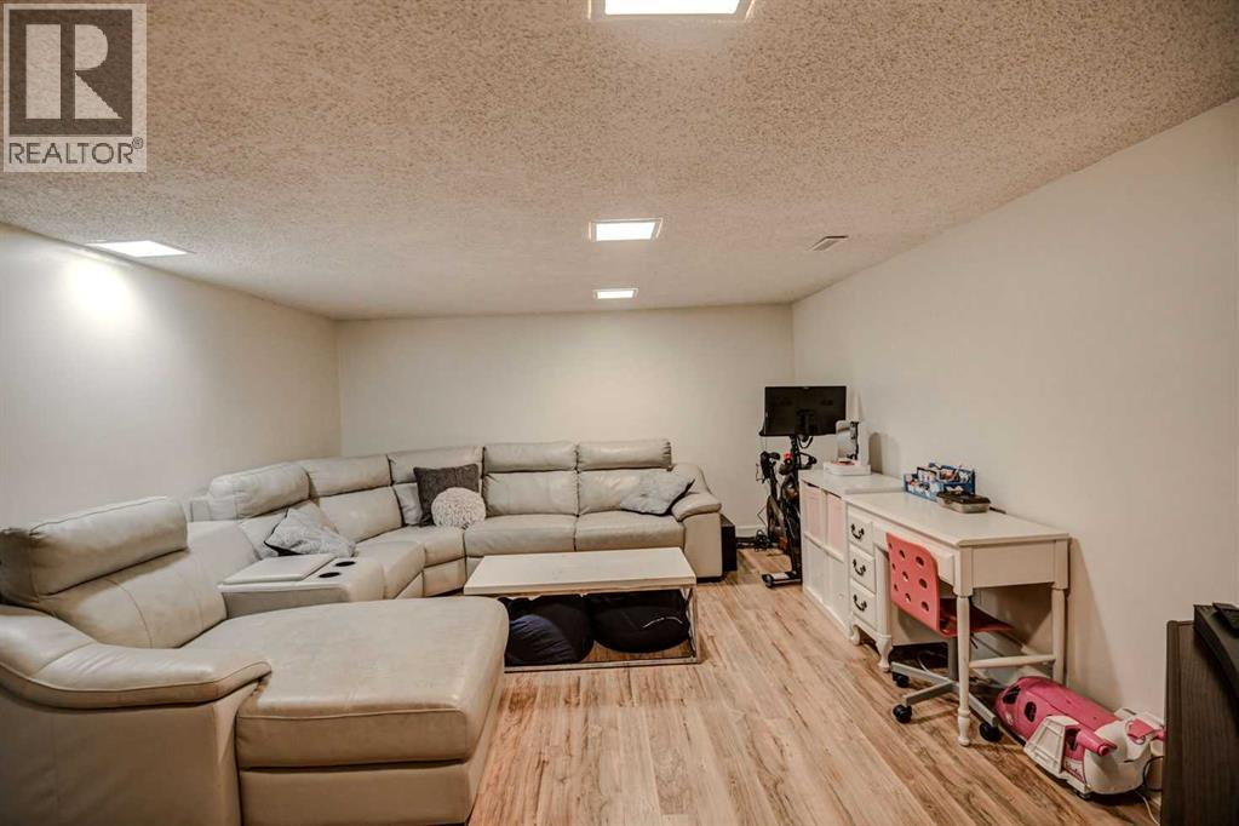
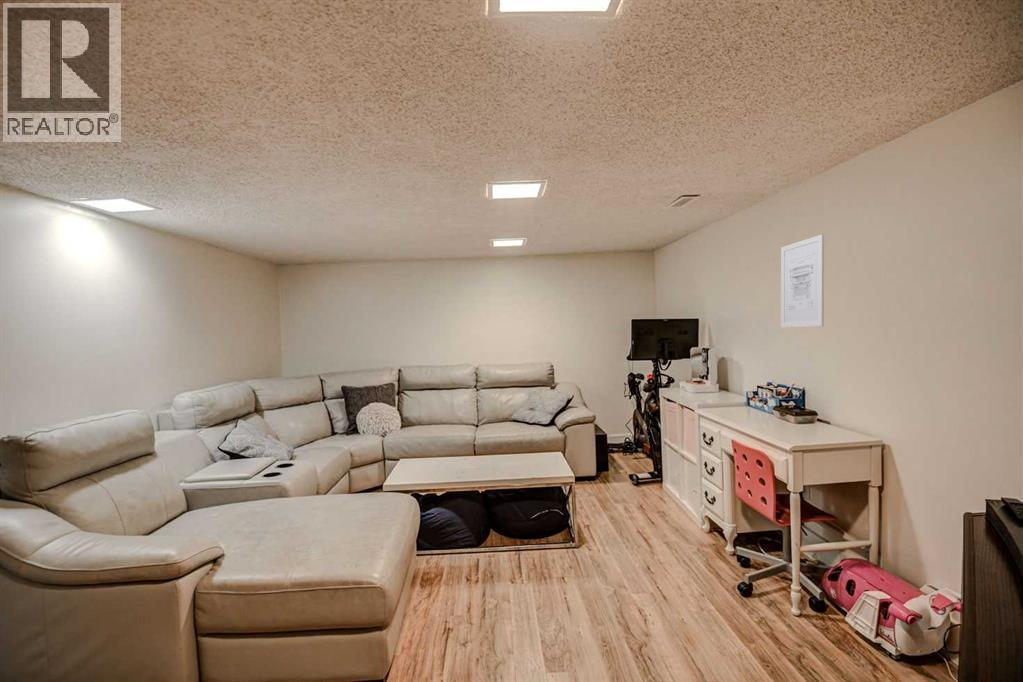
+ wall art (801, 284)
